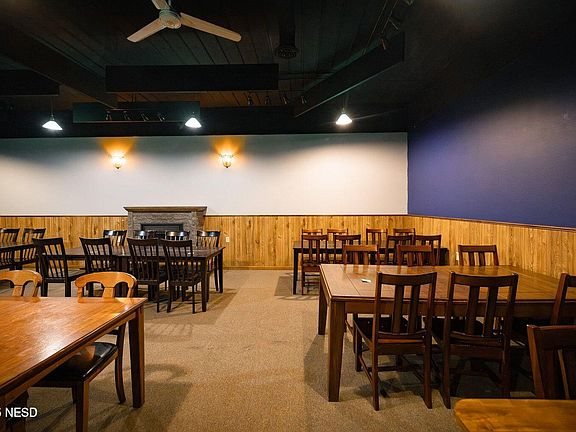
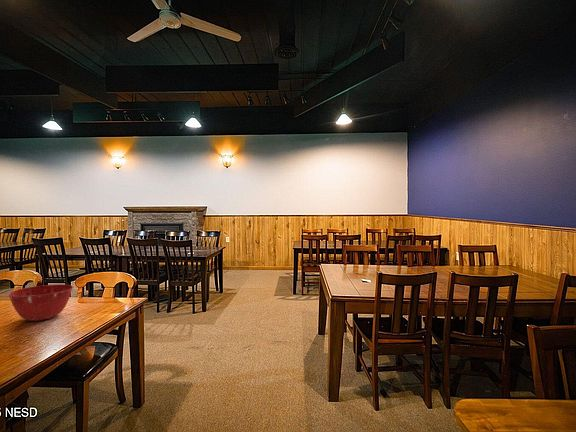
+ mixing bowl (42, 303)
